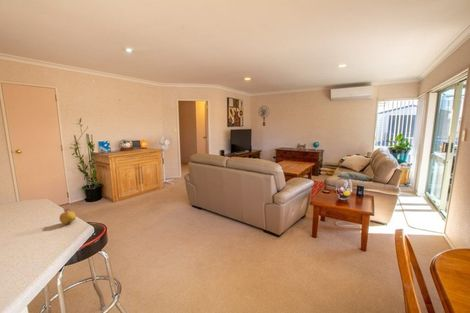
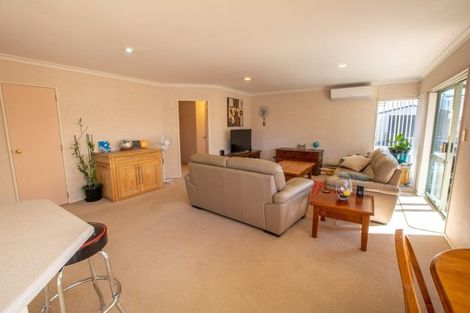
- fruit (67, 216)
